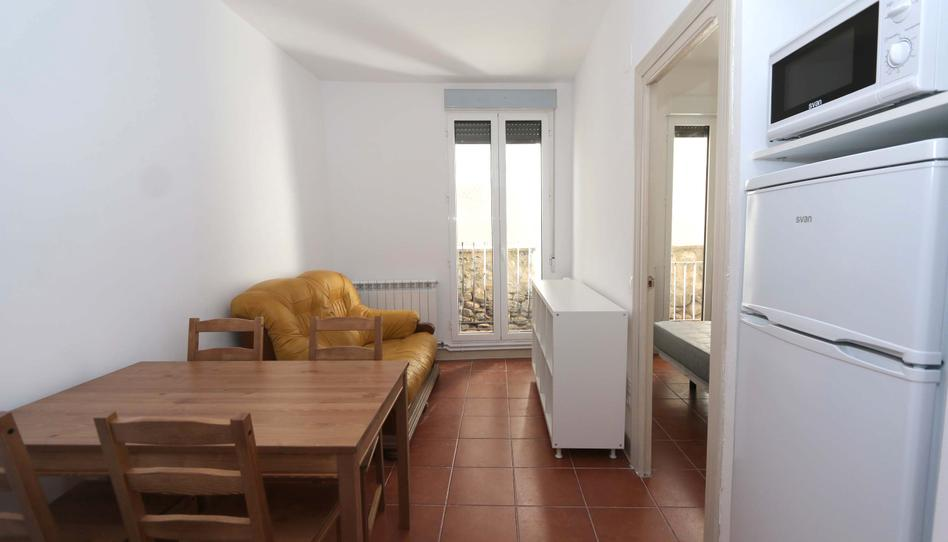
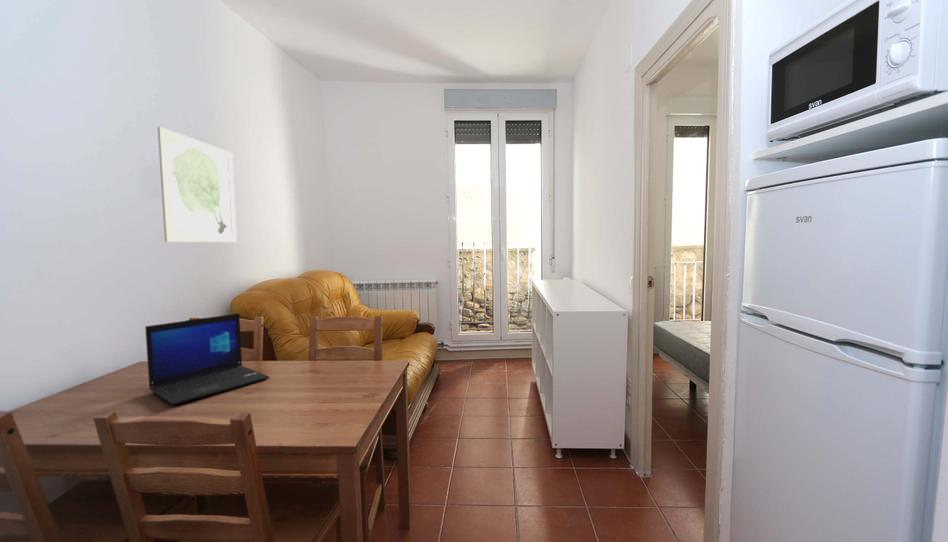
+ laptop (209, 353)
+ wall art (202, 192)
